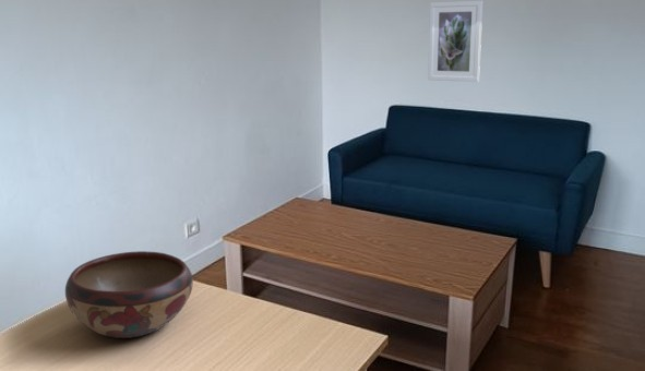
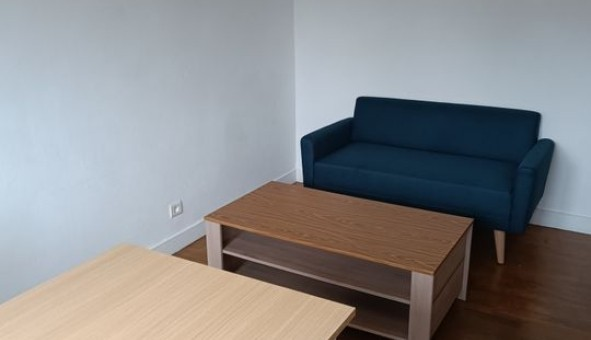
- decorative bowl (131, 296)
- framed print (454, 41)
